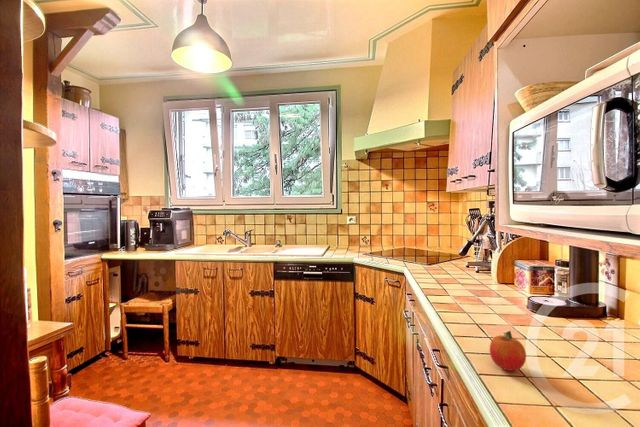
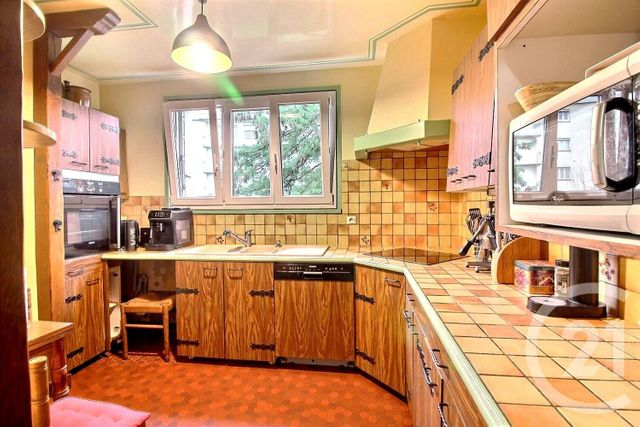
- fruit (507, 347)
